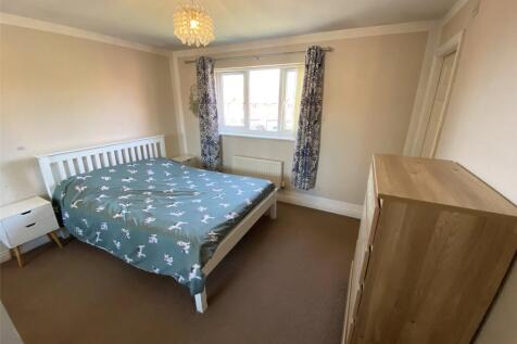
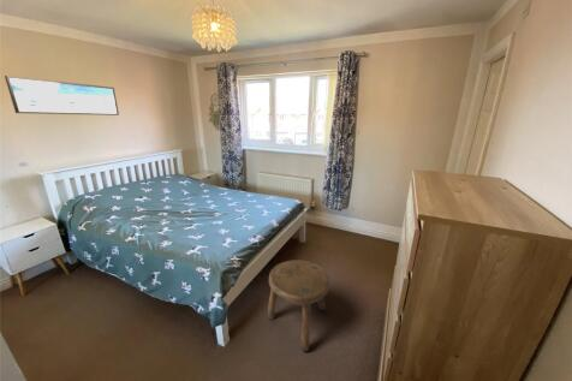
+ stool (303, 299)
+ wall art (71, 99)
